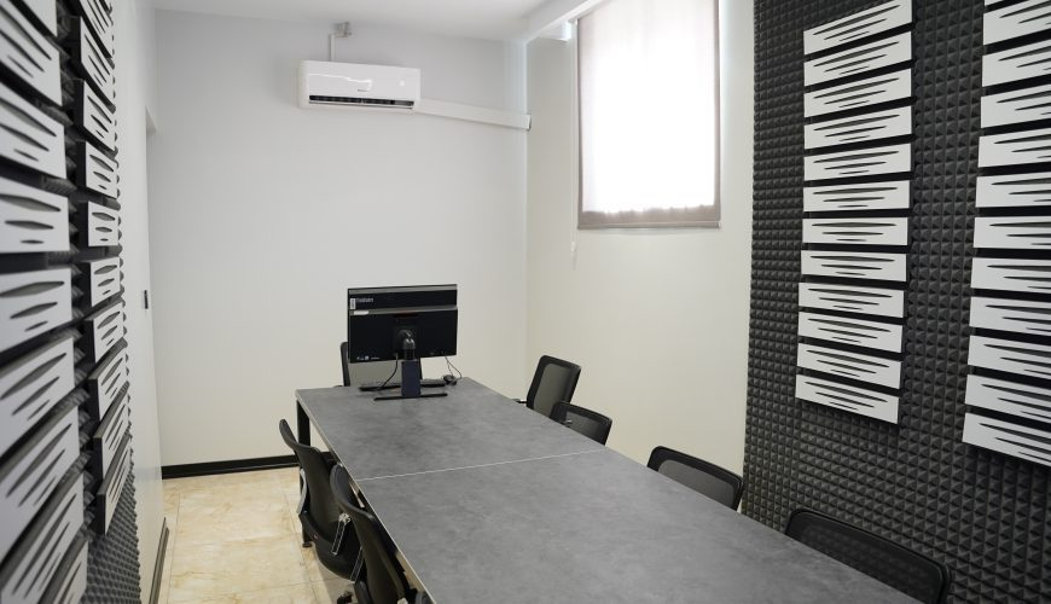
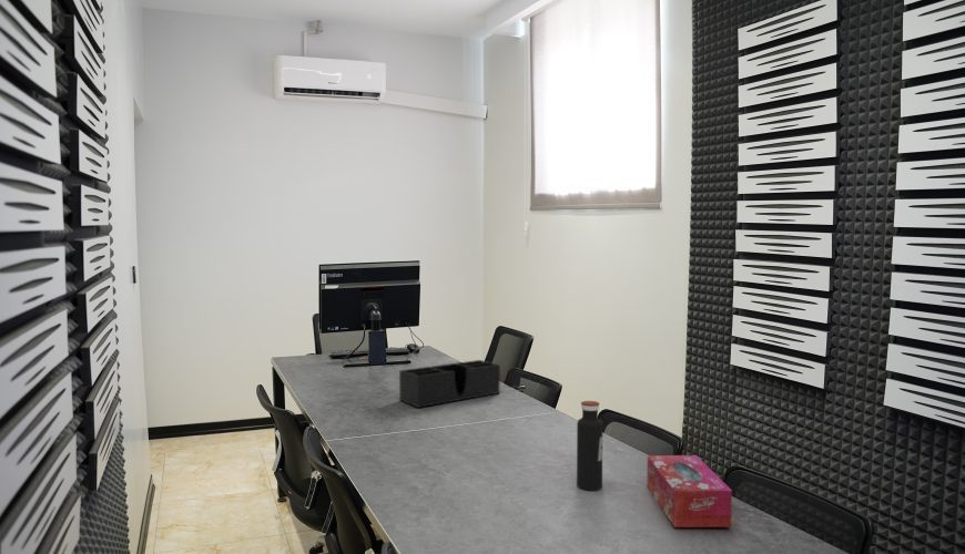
+ water bottle (589, 444)
+ tissue box (685, 489)
+ desk organizer (450, 381)
